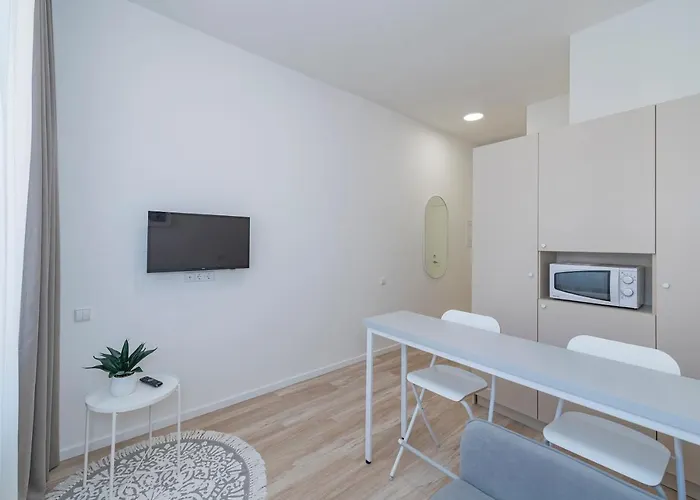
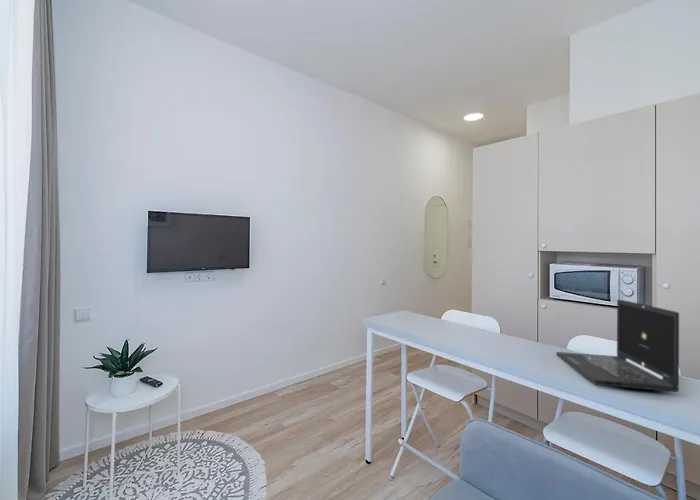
+ laptop (617, 337)
